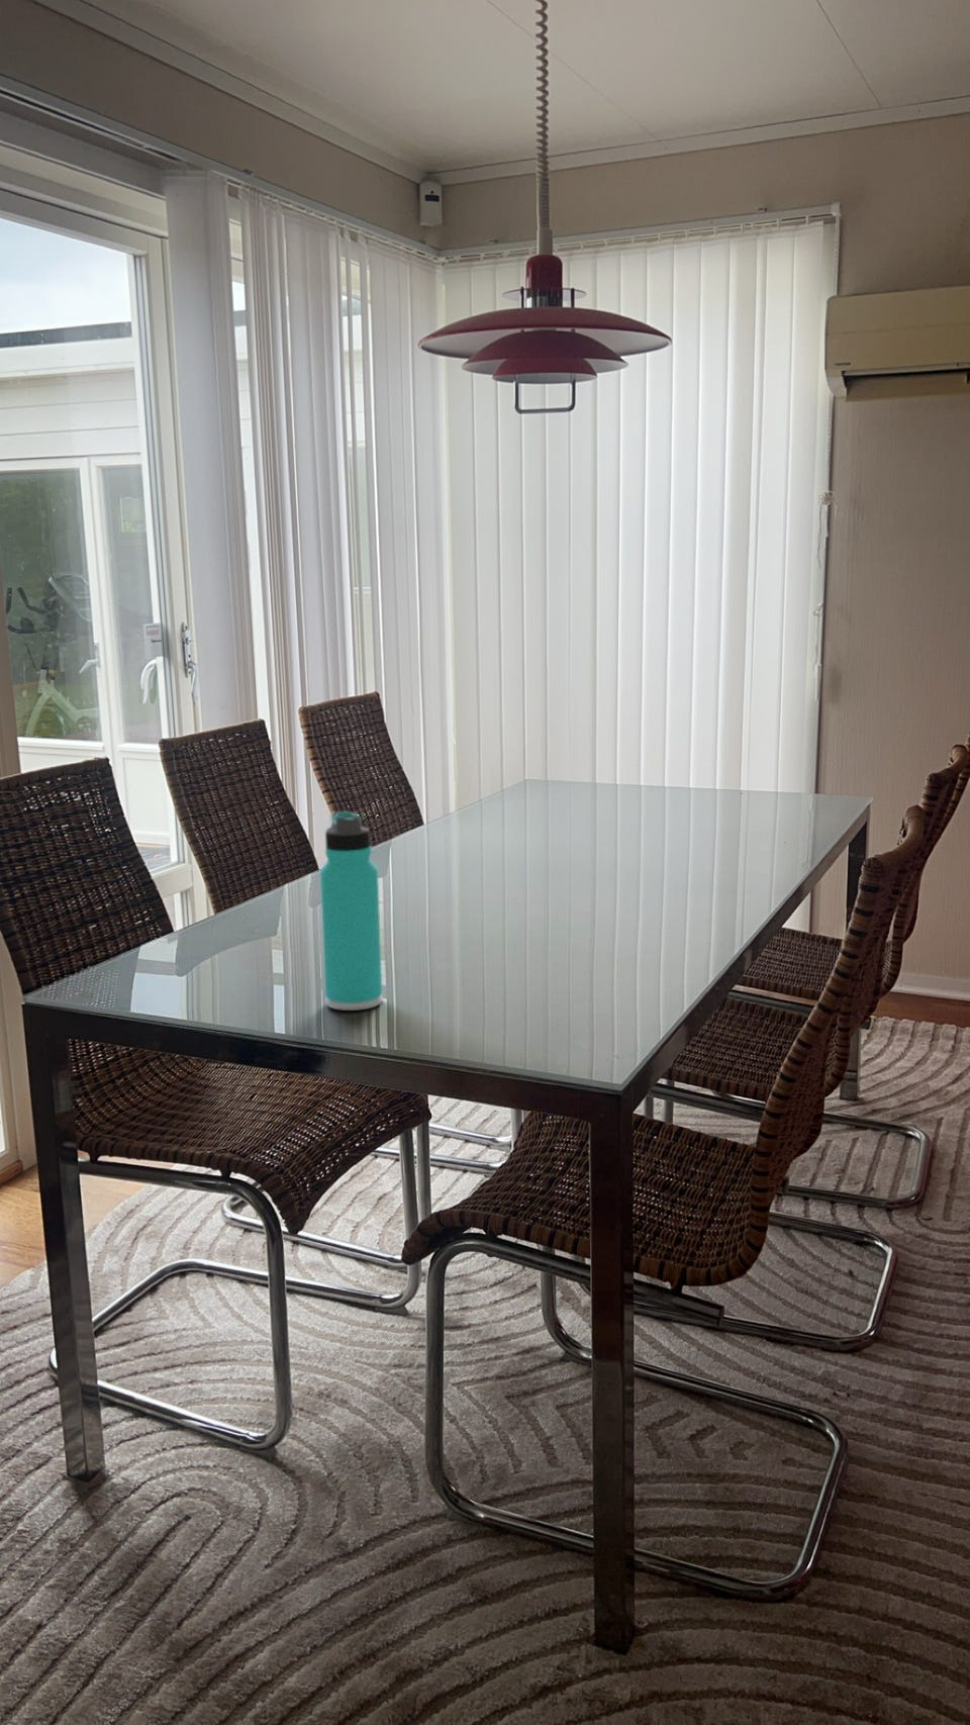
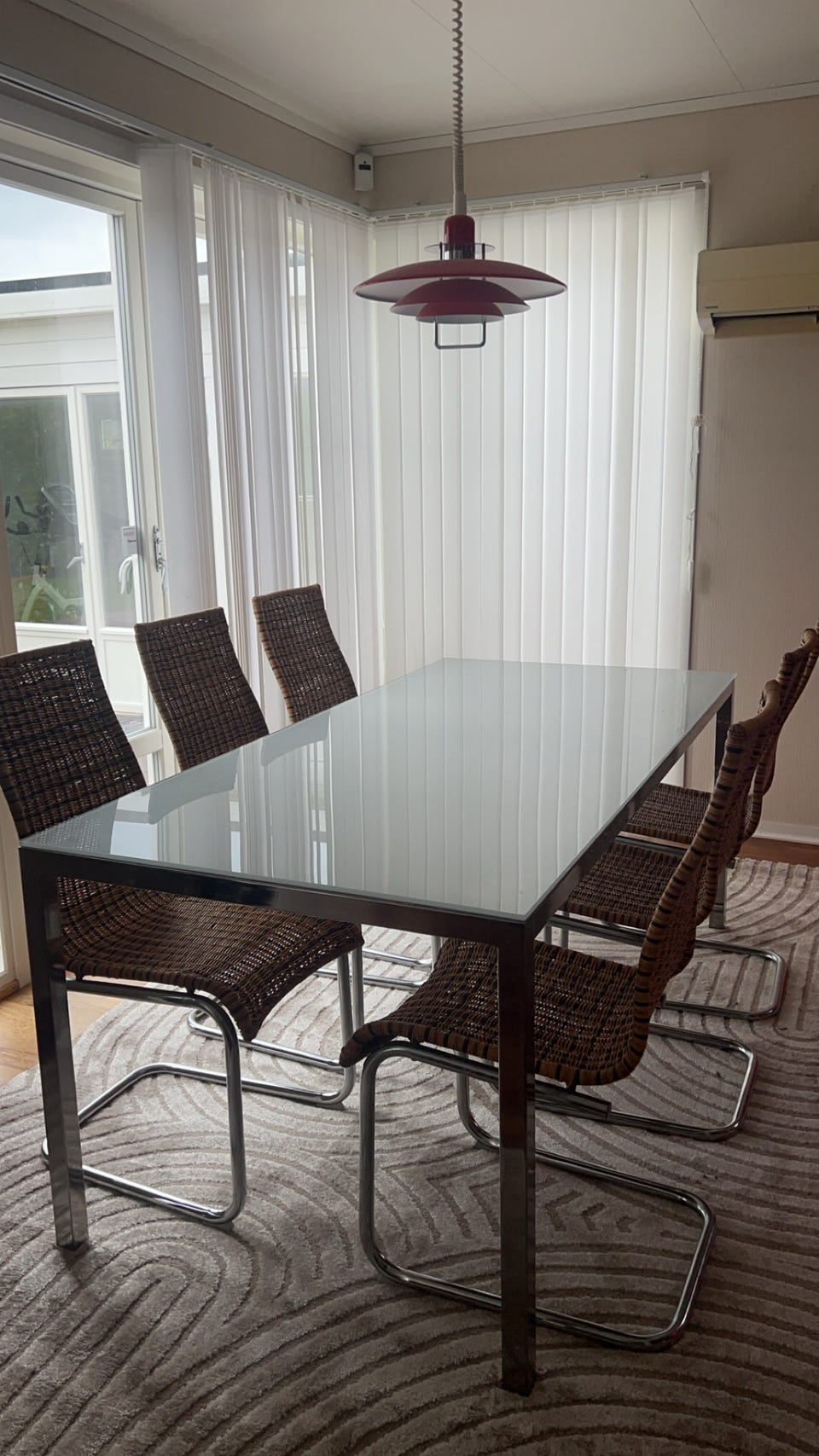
- thermos bottle (351, 910)
